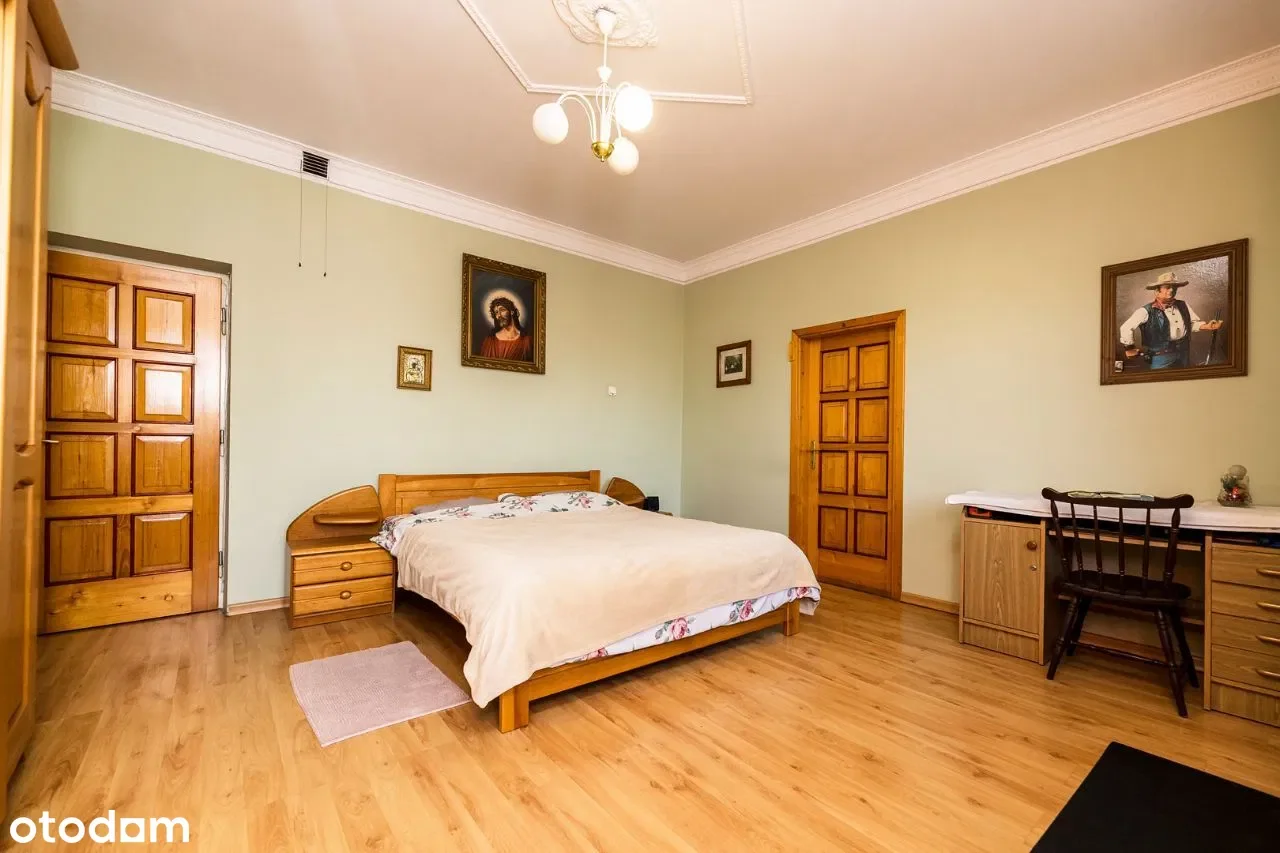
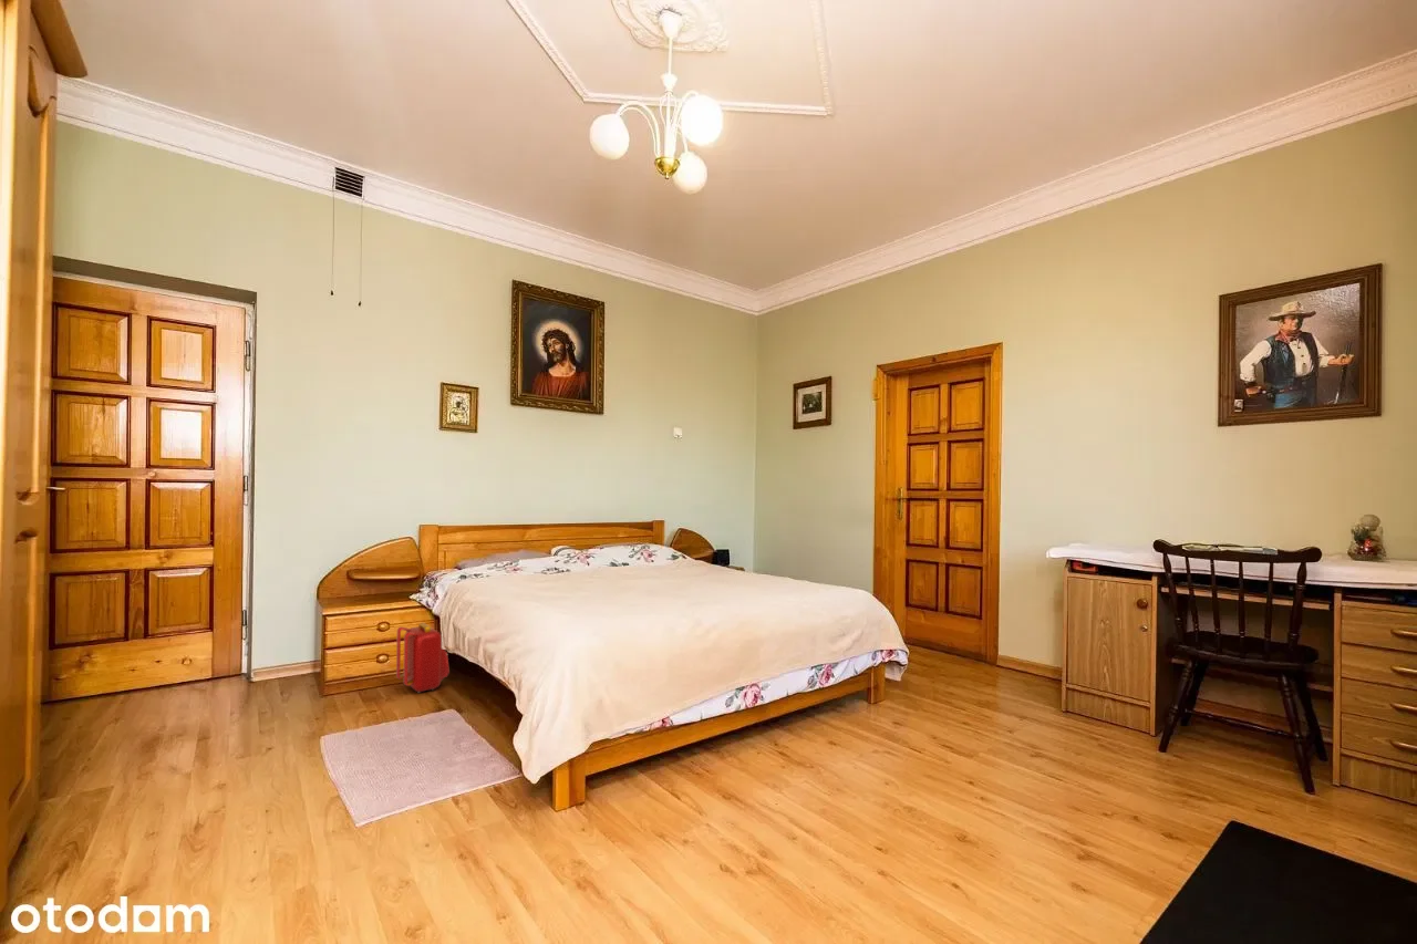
+ backpack (424, 655)
